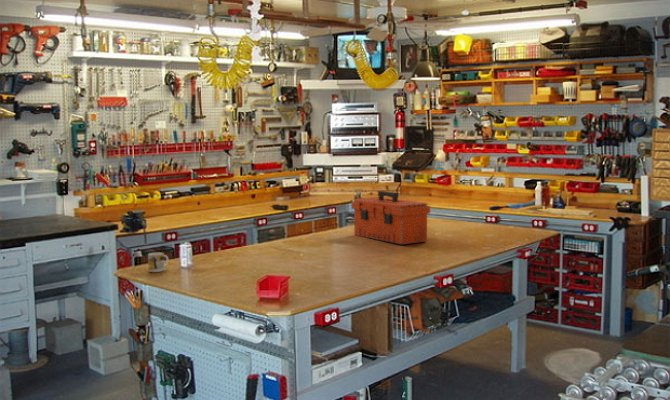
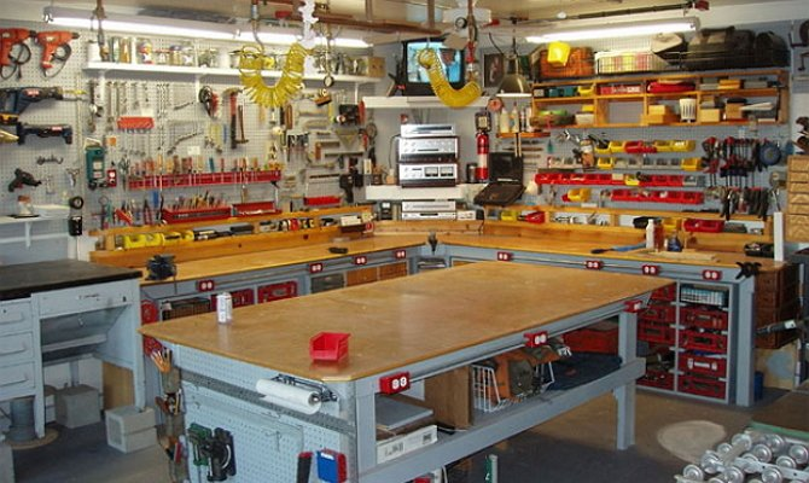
- toolbox (389, 215)
- mug (159, 261)
